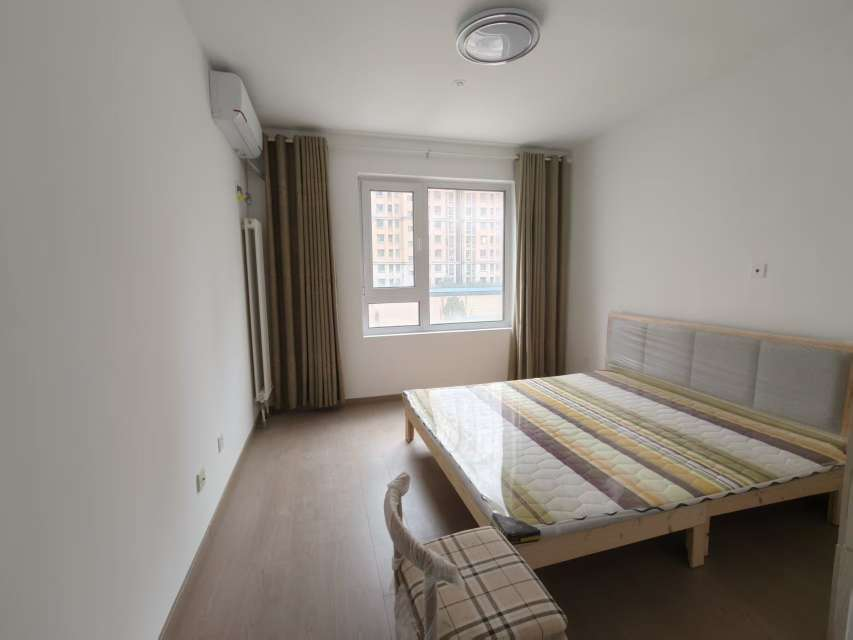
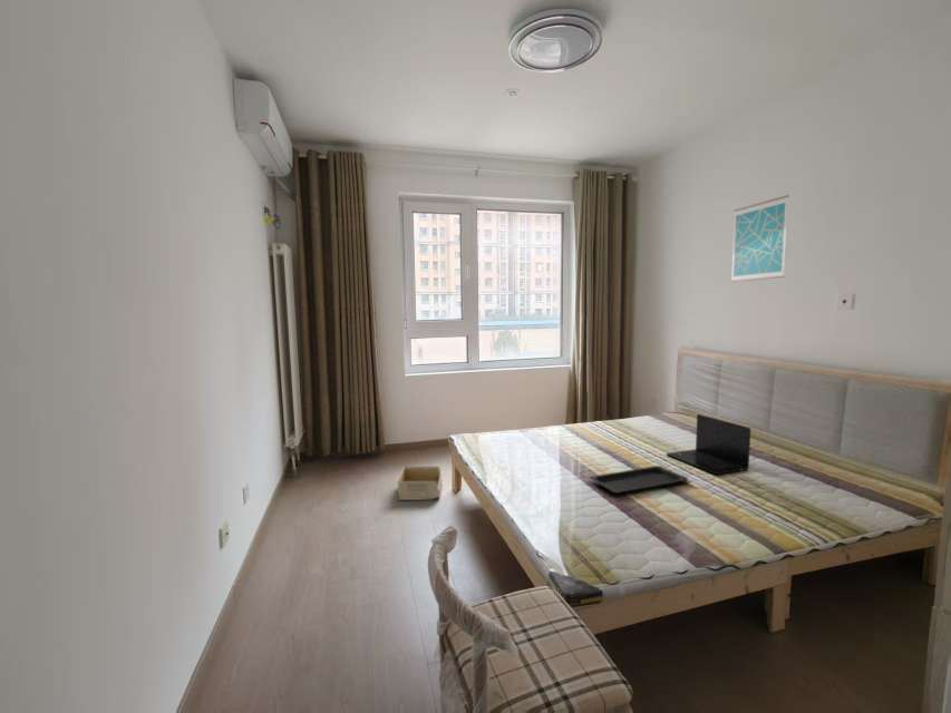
+ laptop (706, 442)
+ serving tray (638, 480)
+ wall art (757, 242)
+ storage bin (420, 482)
